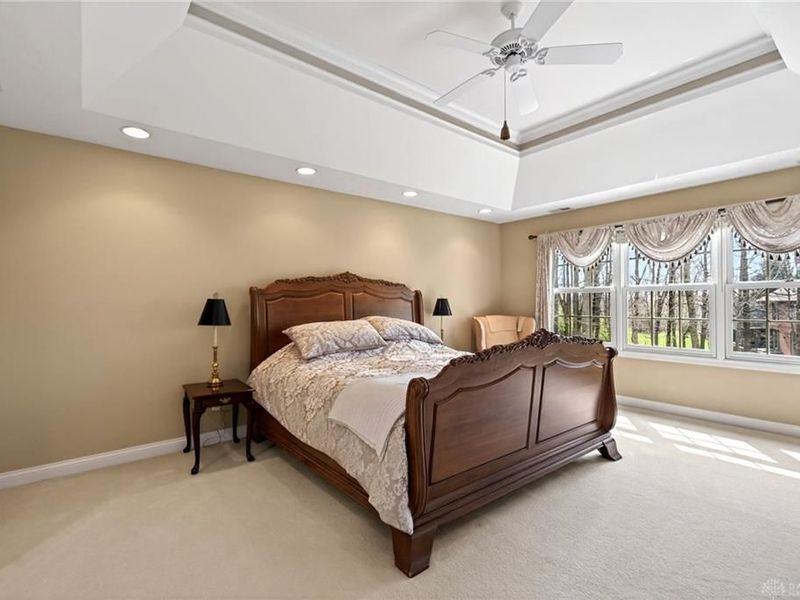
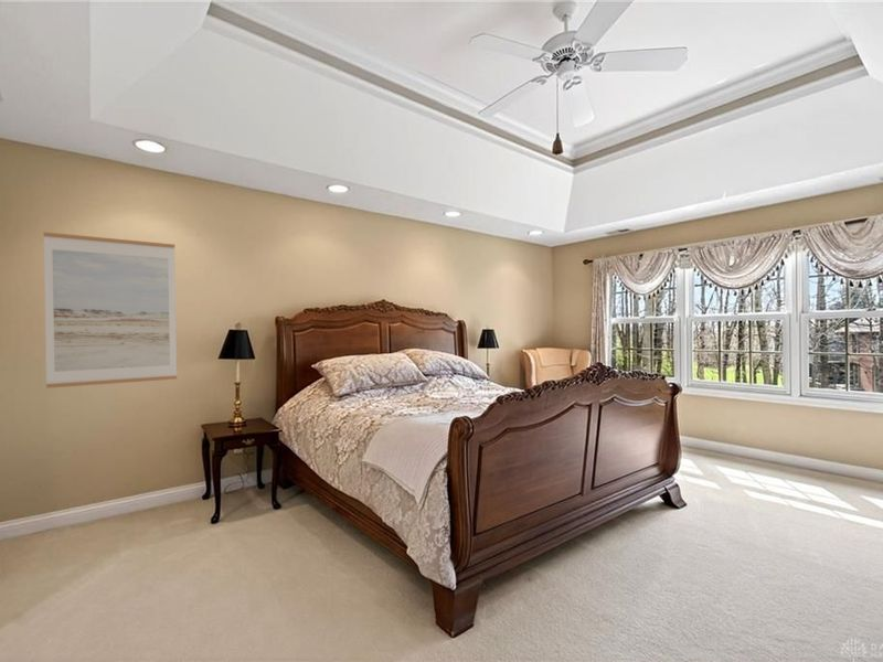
+ wall art (115, 311)
